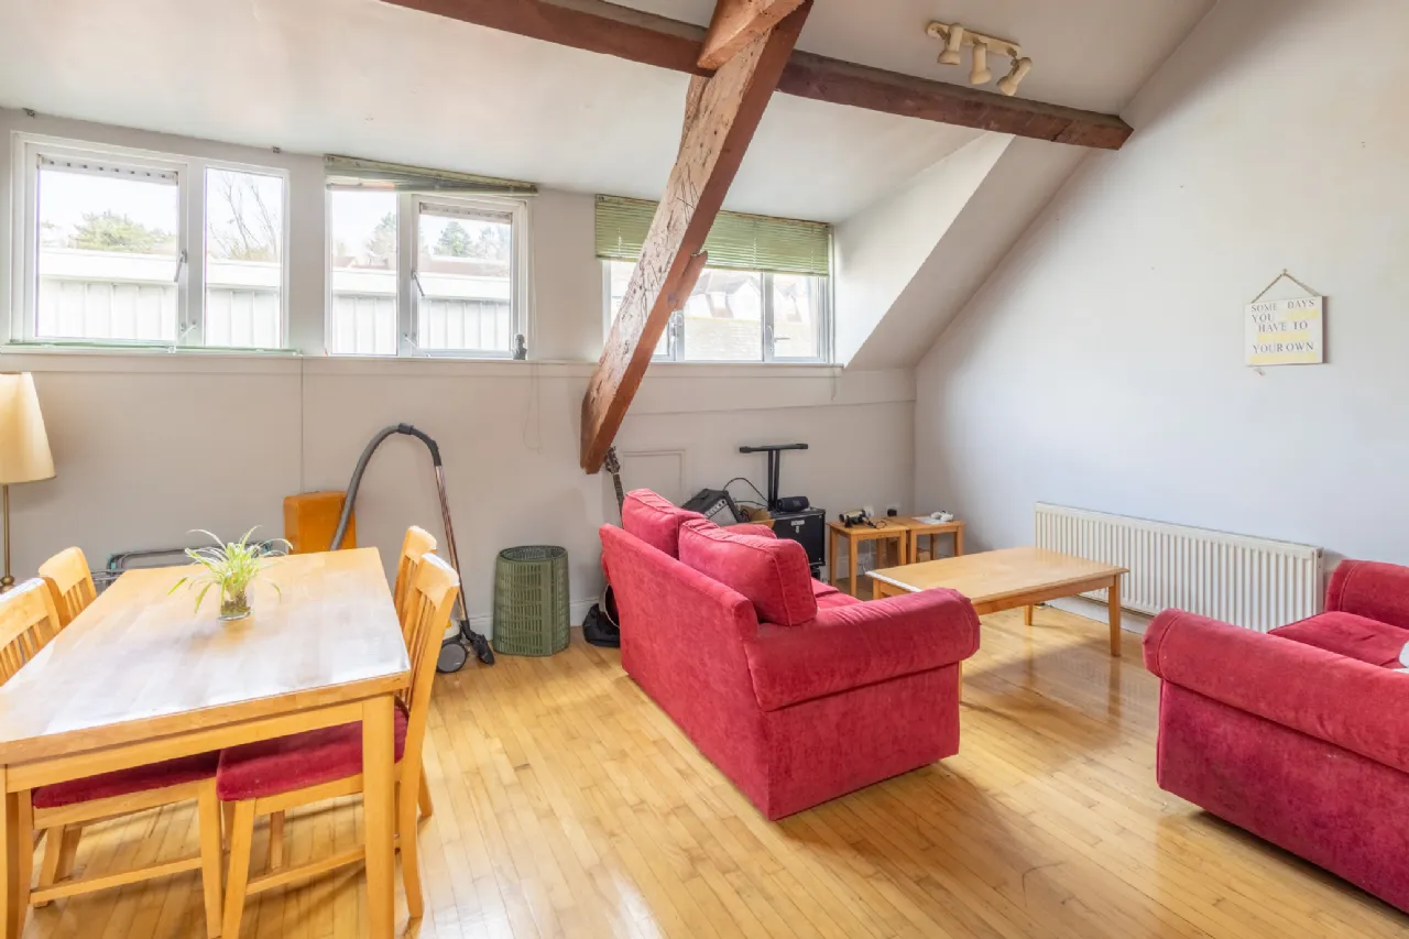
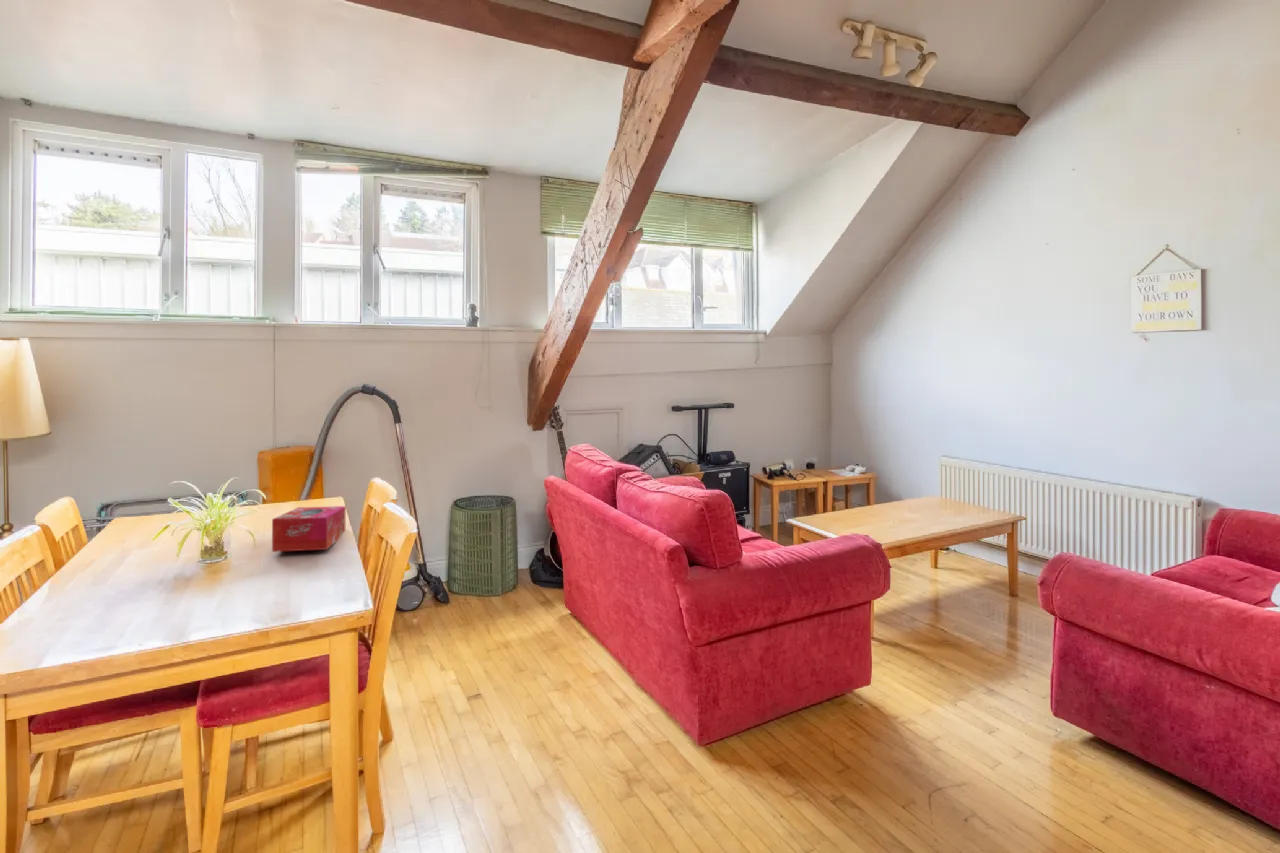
+ tissue box (311, 527)
